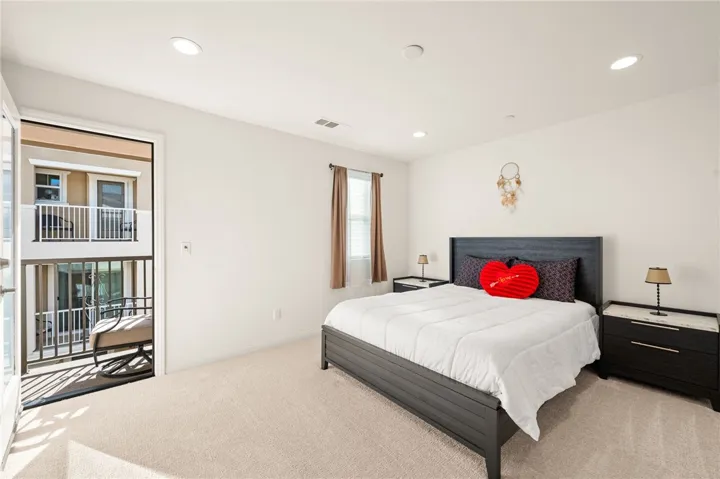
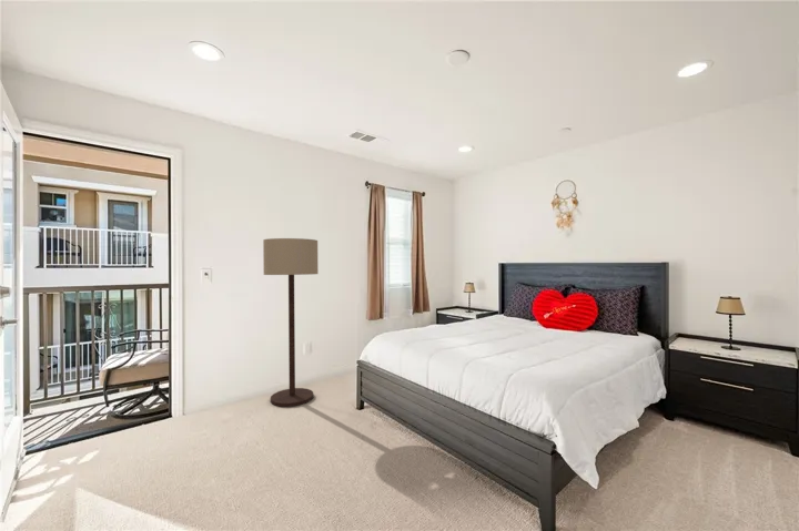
+ floor lamp (291, 319)
